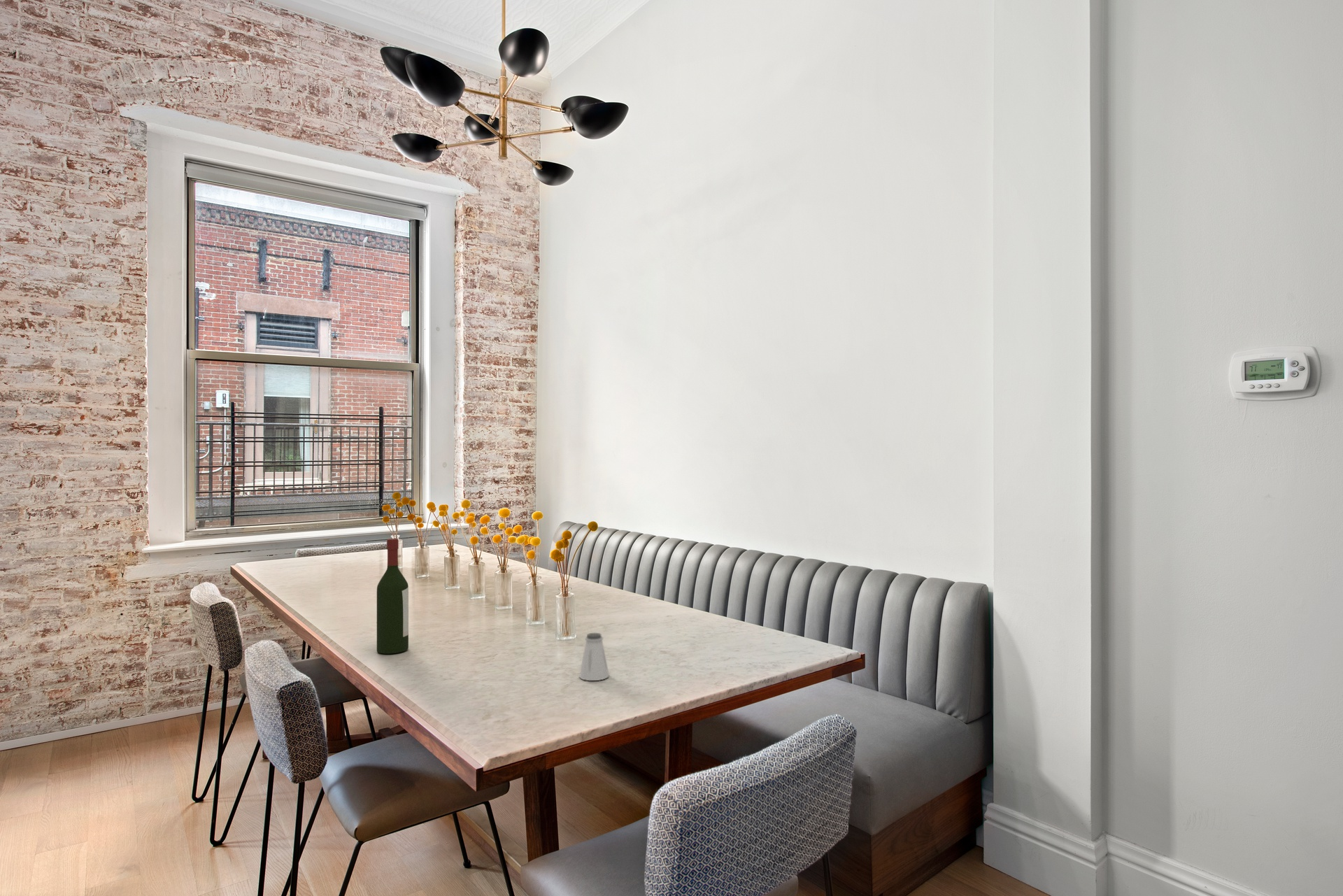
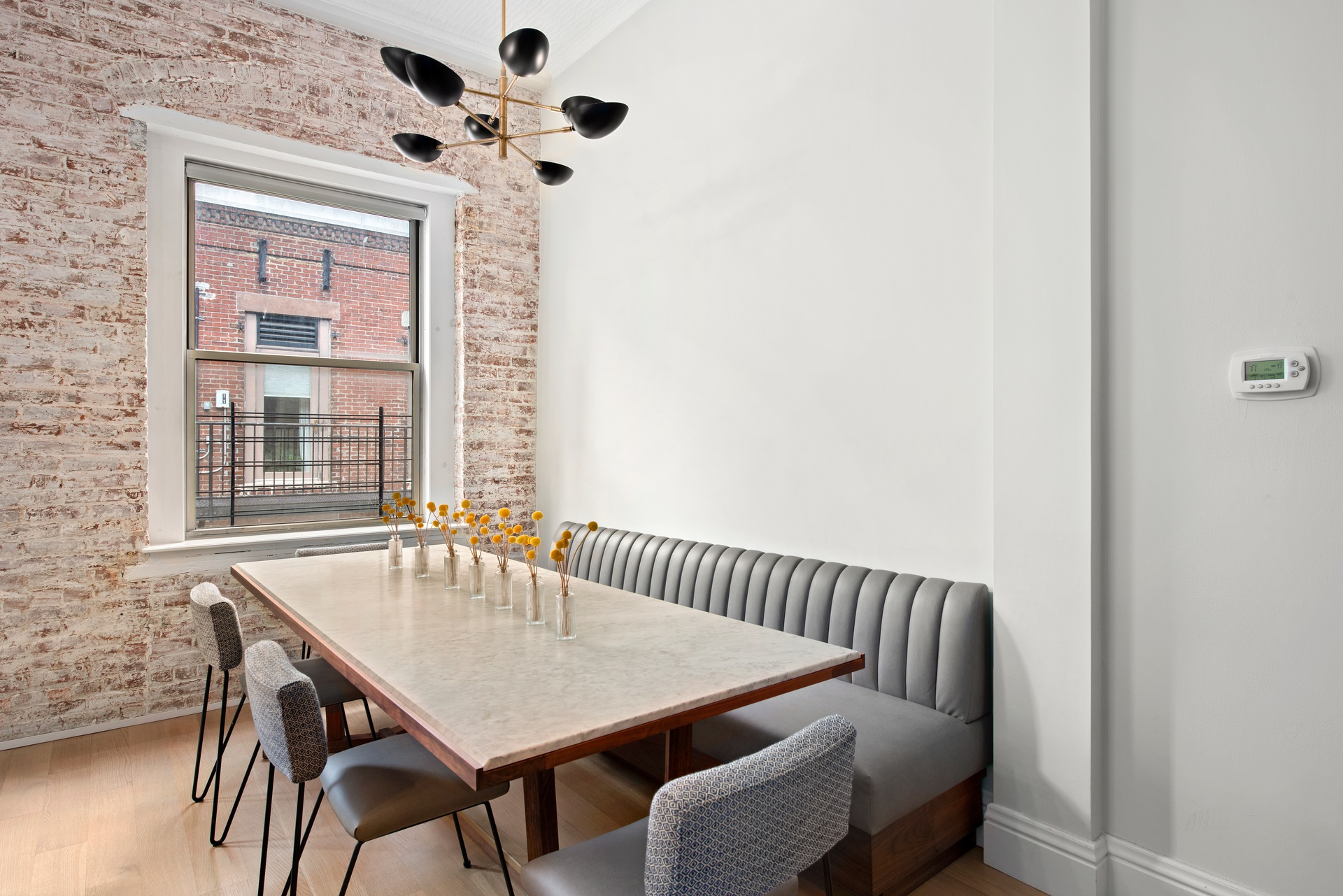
- wine bottle (392, 594)
- saltshaker (594, 655)
